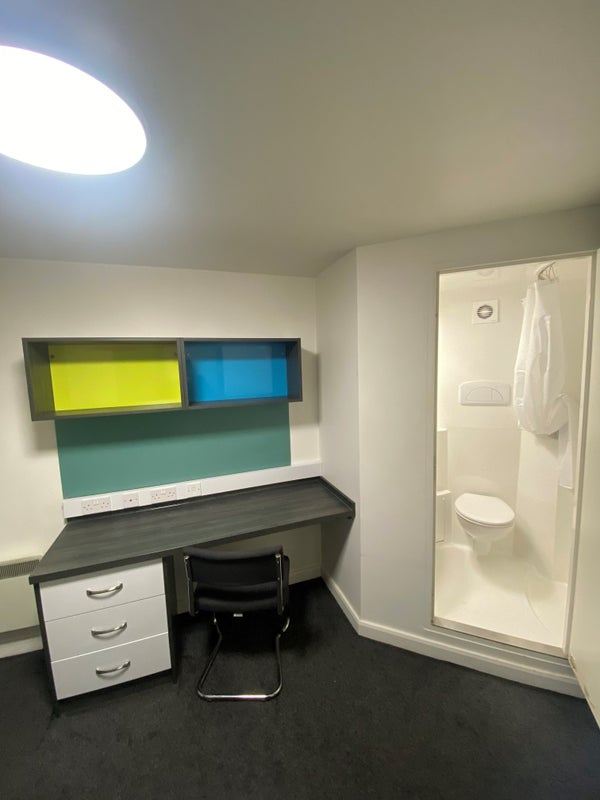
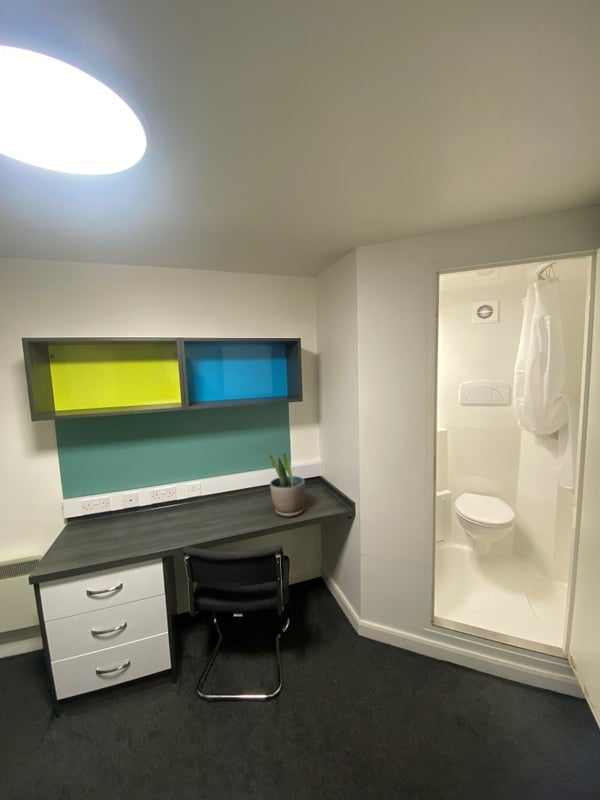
+ potted plant (287, 480)
